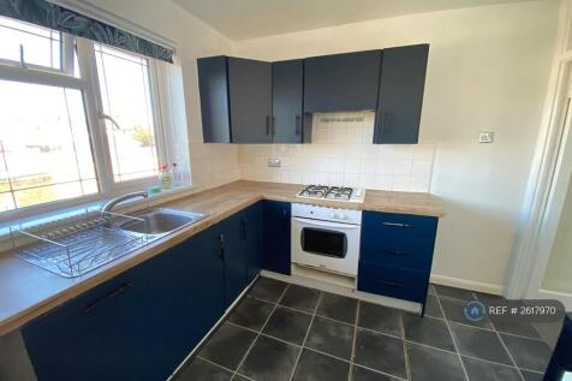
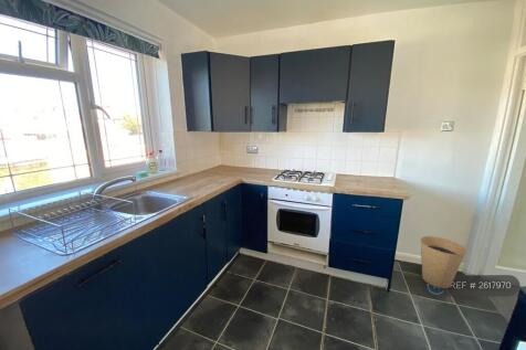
+ trash can (439, 263)
